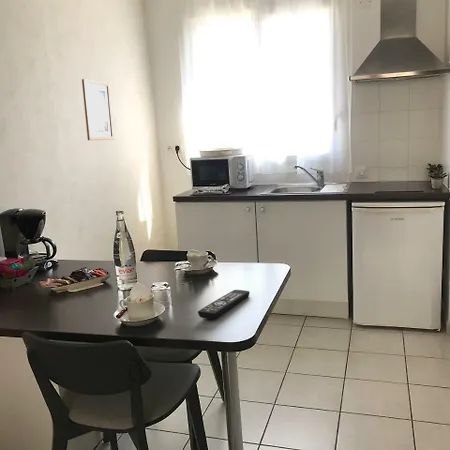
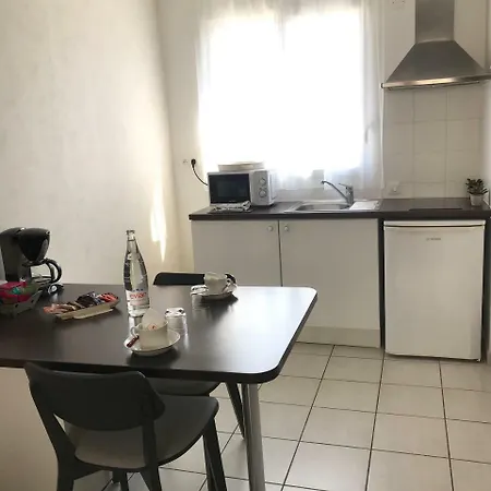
- remote control (225, 303)
- wall art (98, 110)
